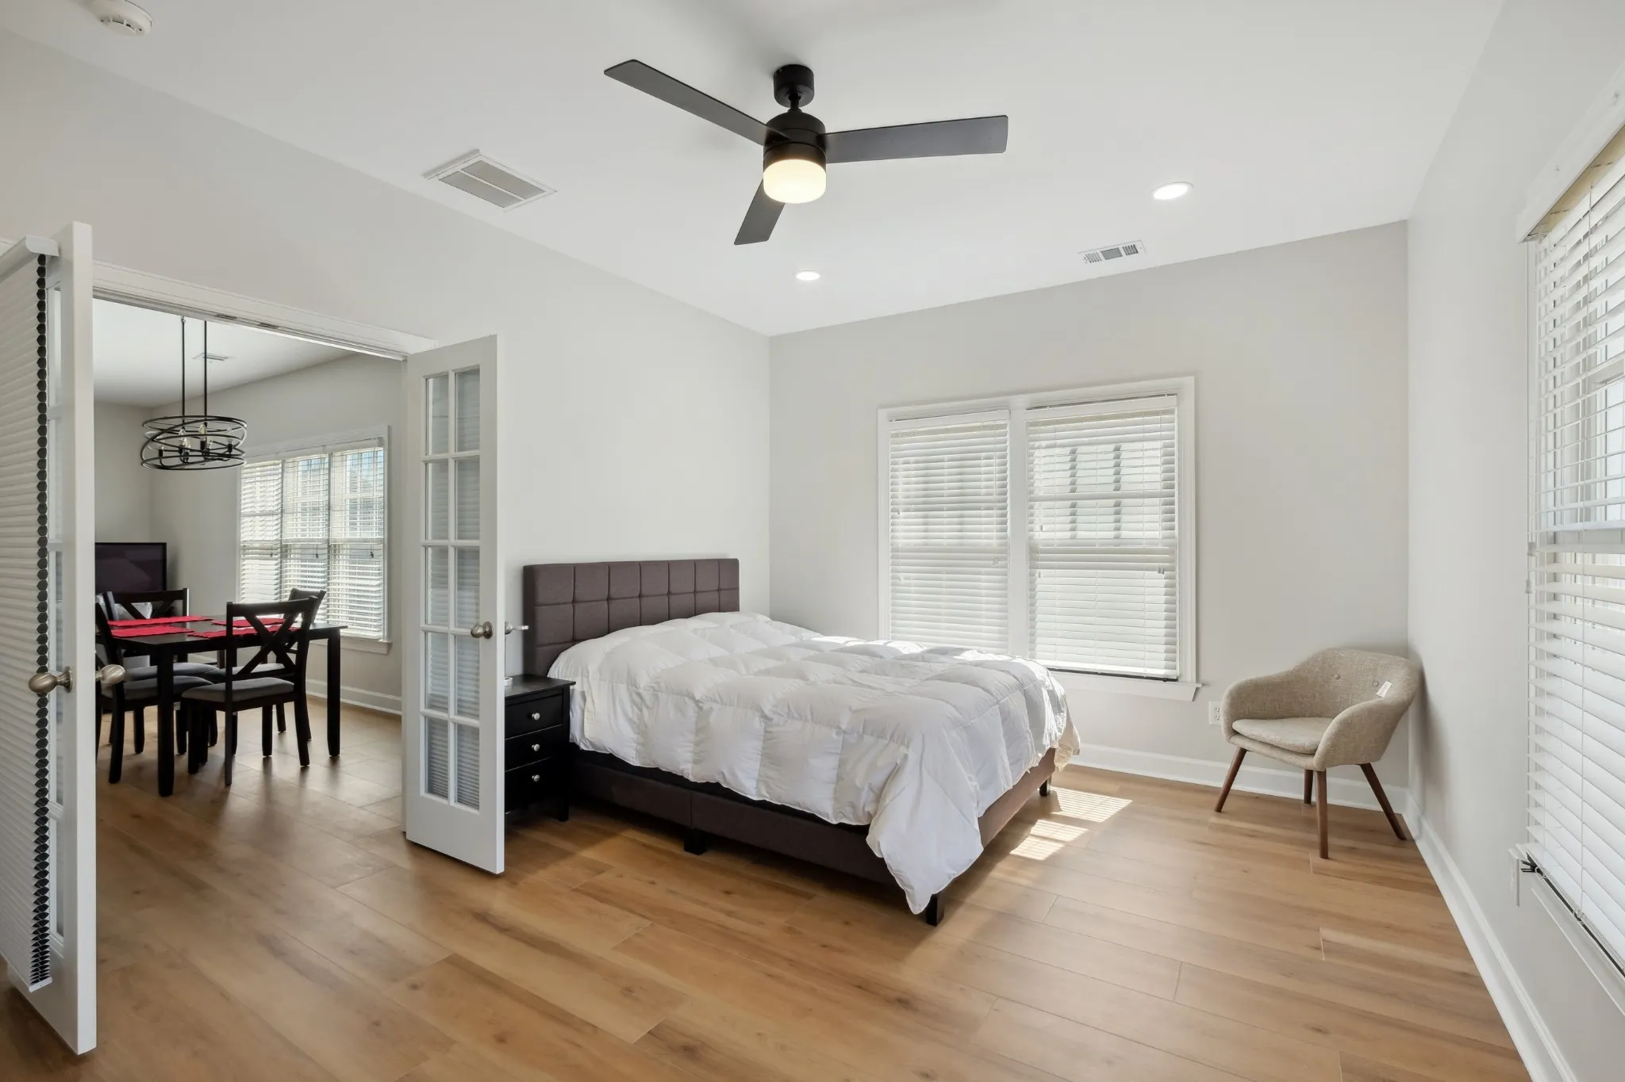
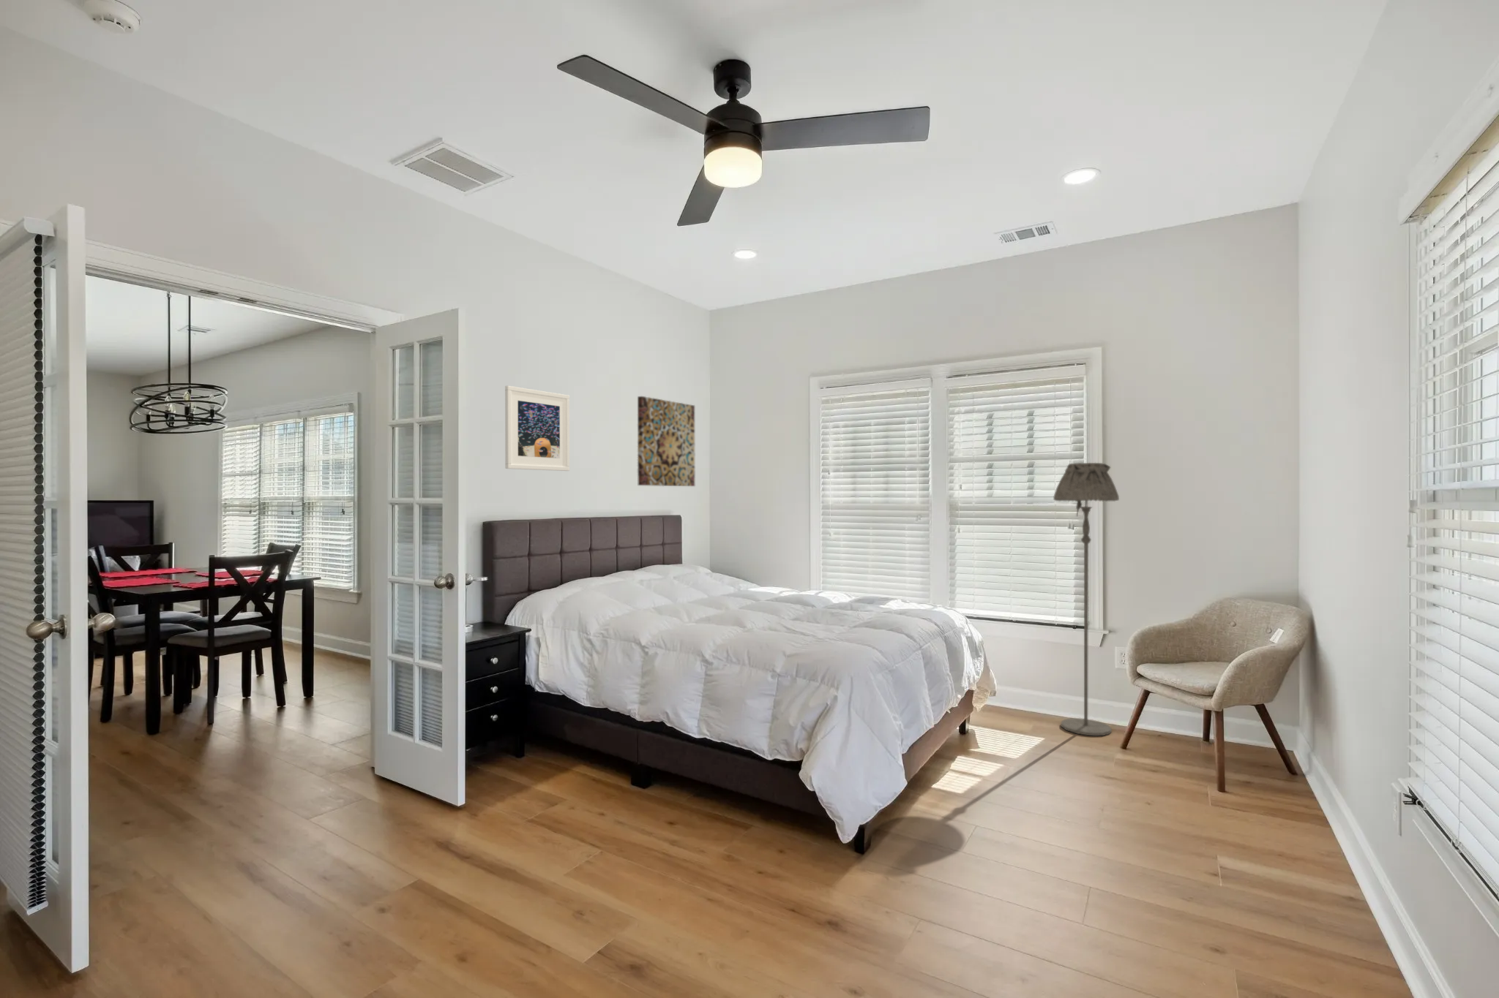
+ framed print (538, 430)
+ floor lamp (1086, 595)
+ wall art (668, 443)
